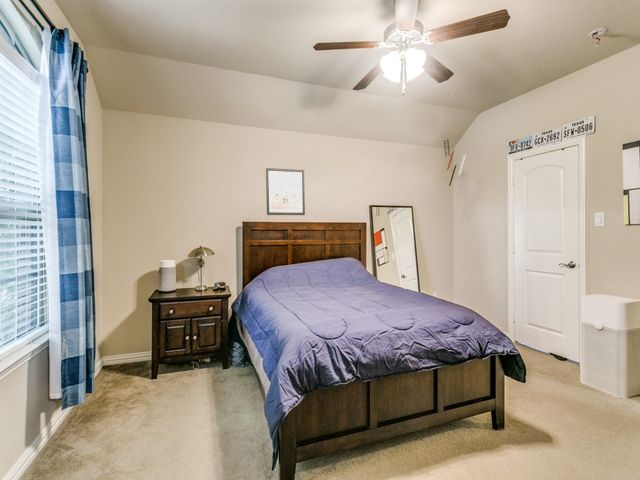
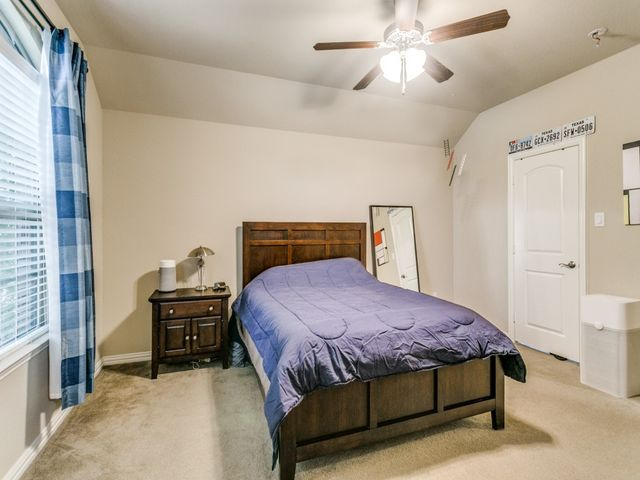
- wall art (285, 192)
